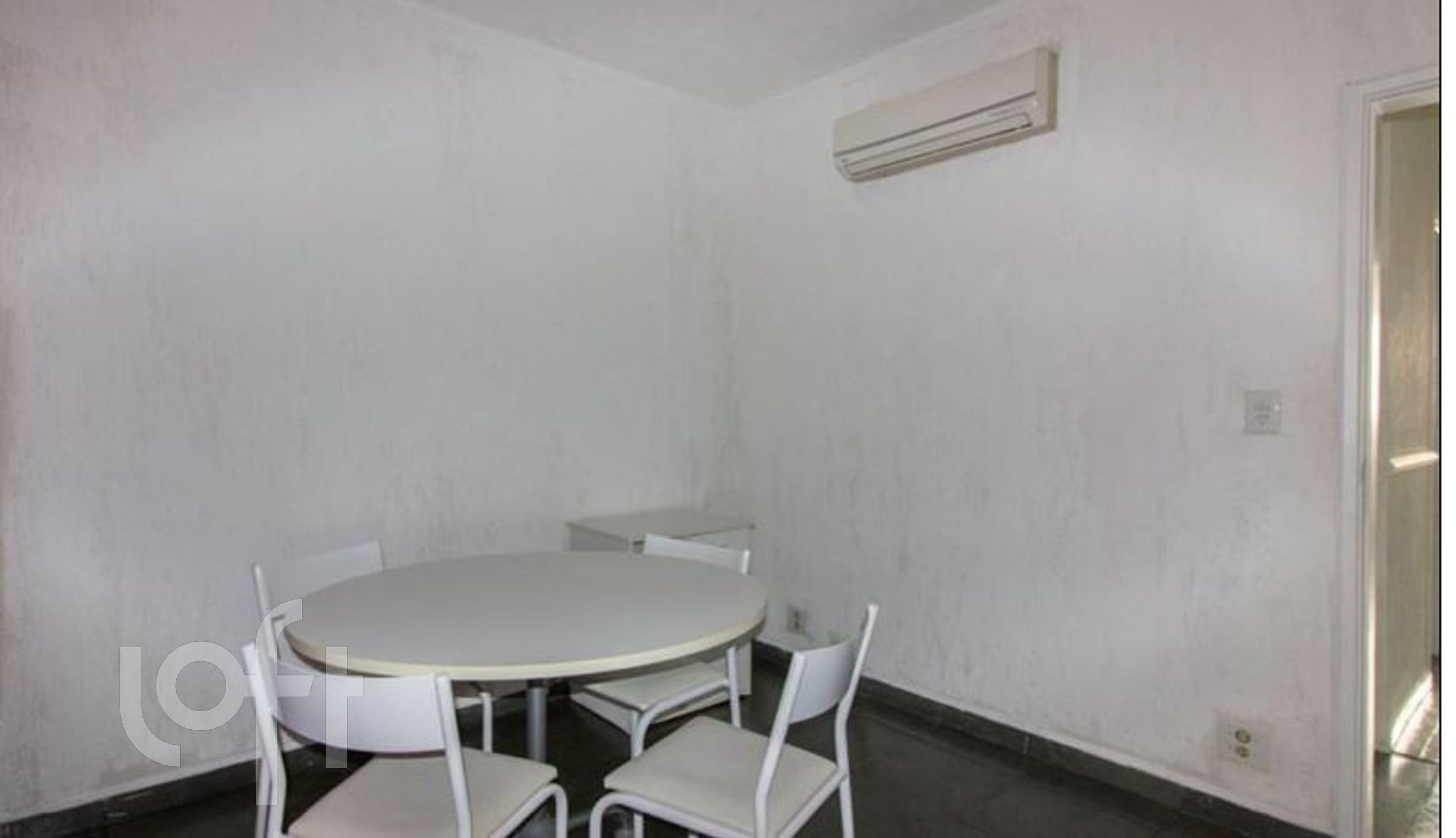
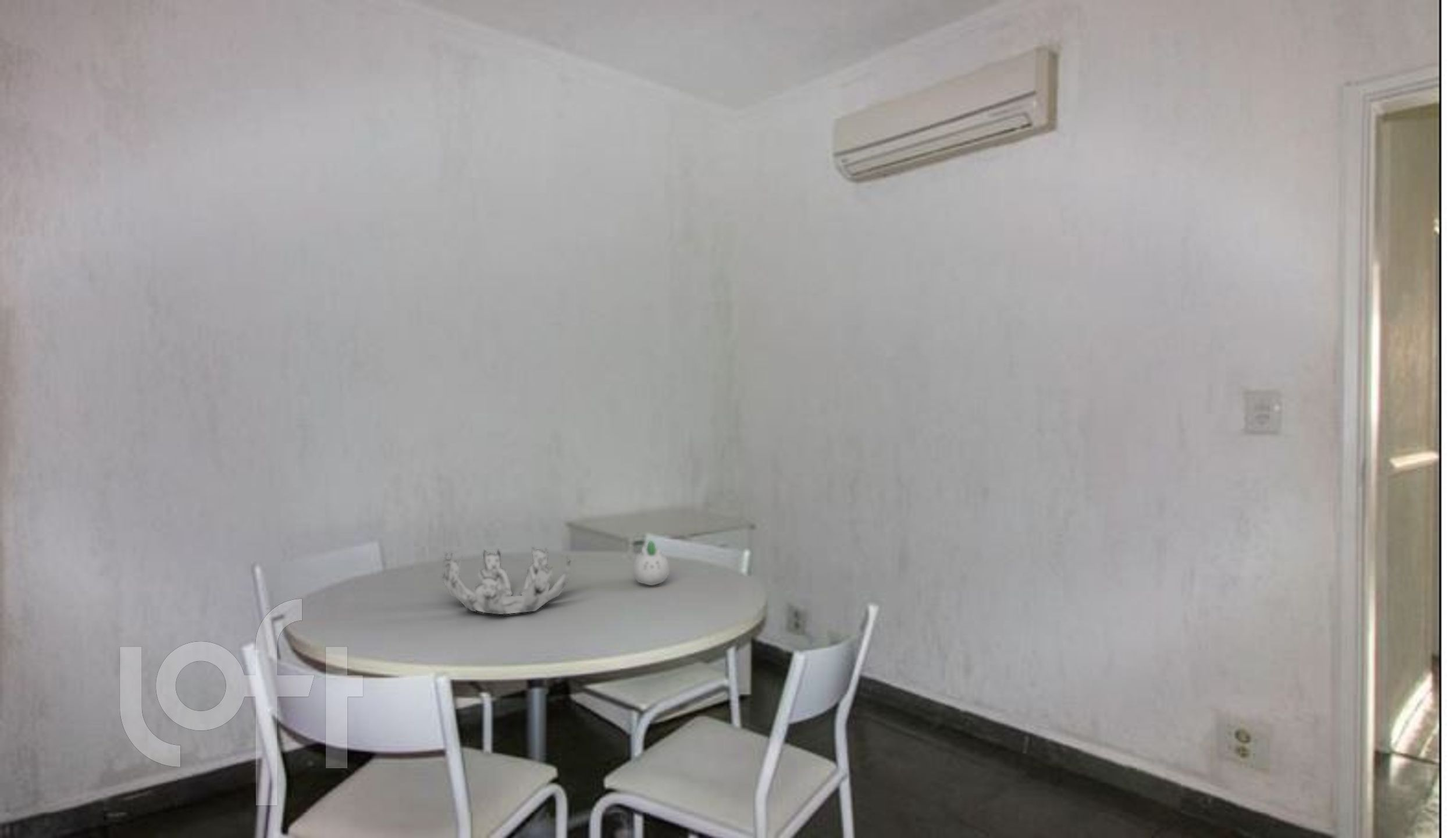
+ decorative bowl (507, 573)
+ succulent planter (651, 562)
